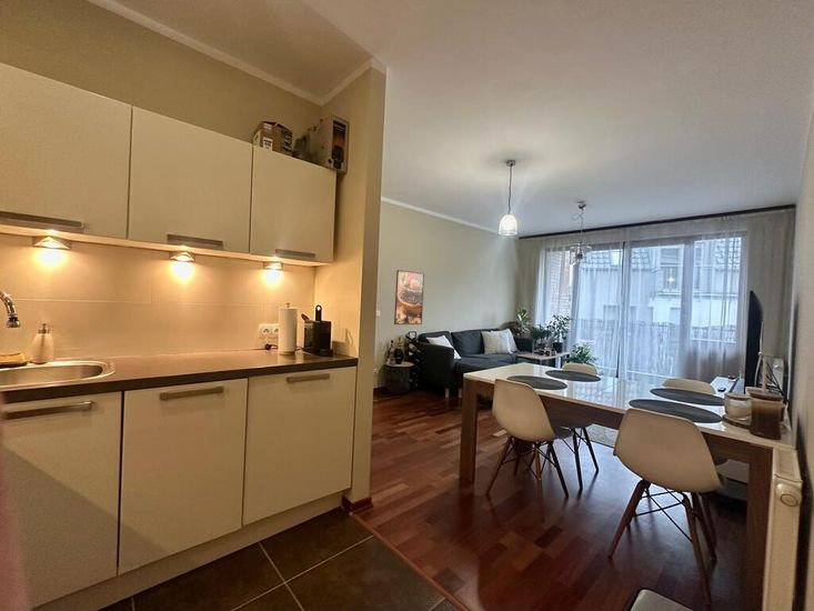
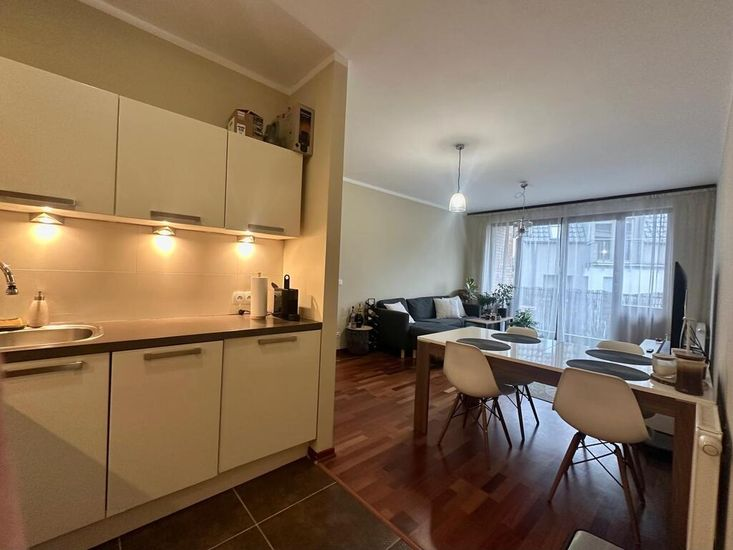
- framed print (410, 298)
